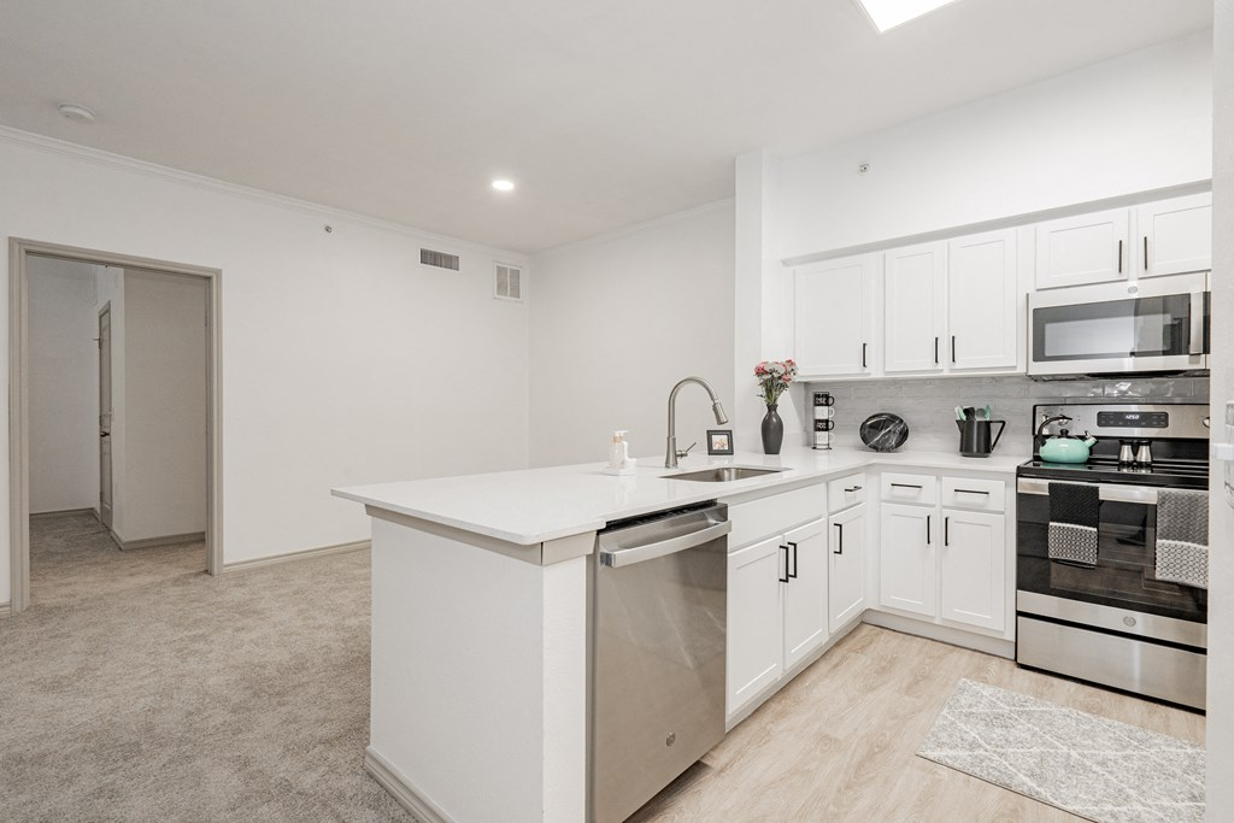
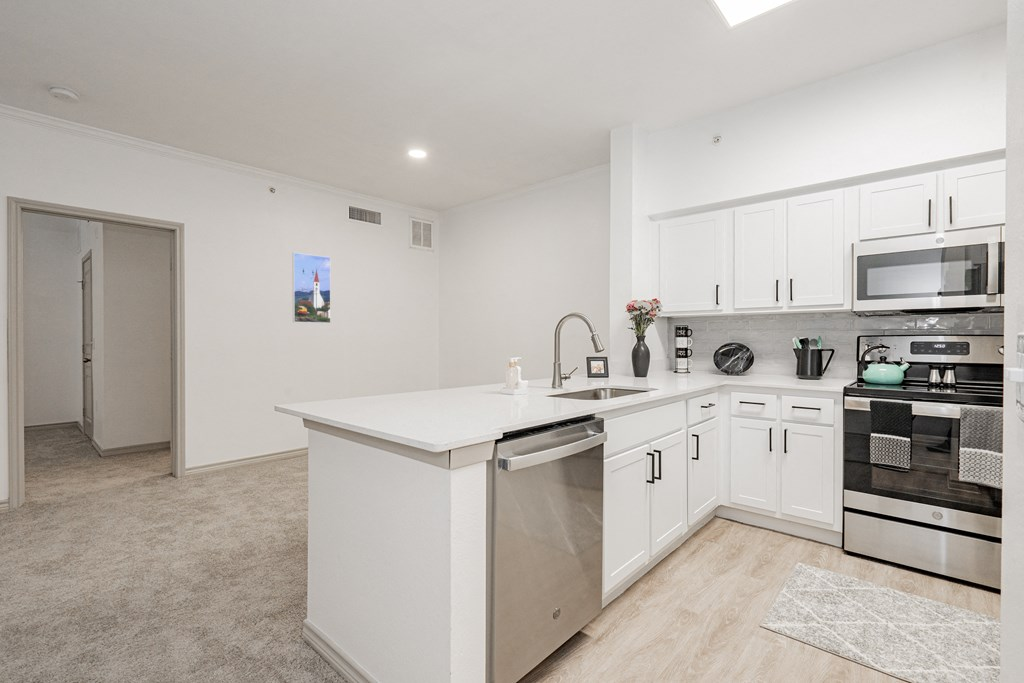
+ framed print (312, 288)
